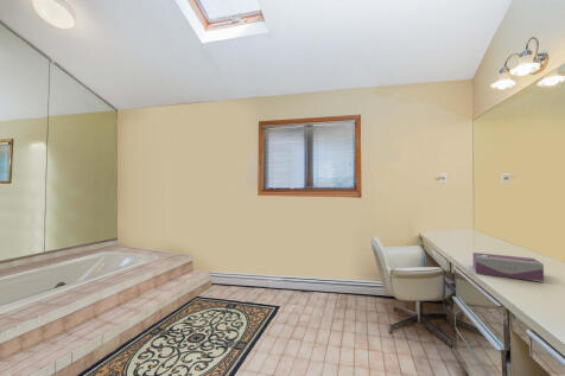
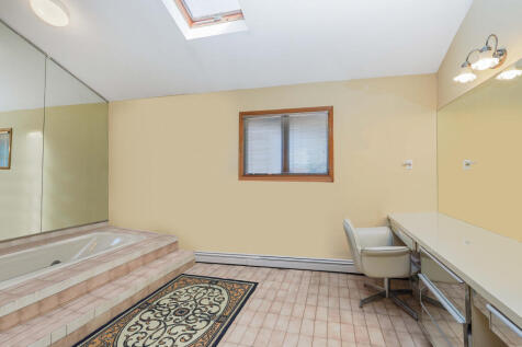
- tissue box (504, 265)
